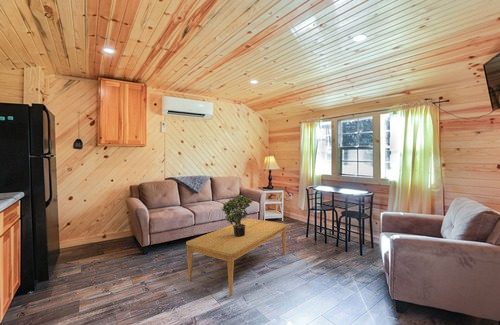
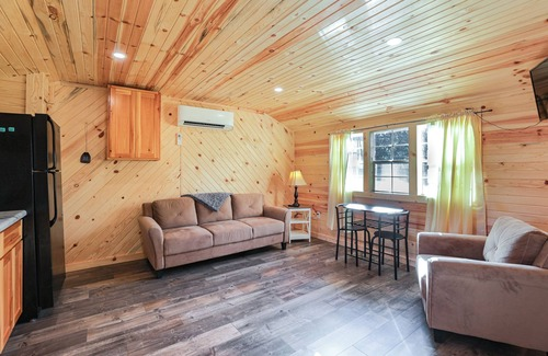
- potted plant (240, 214)
- coffee table (242, 249)
